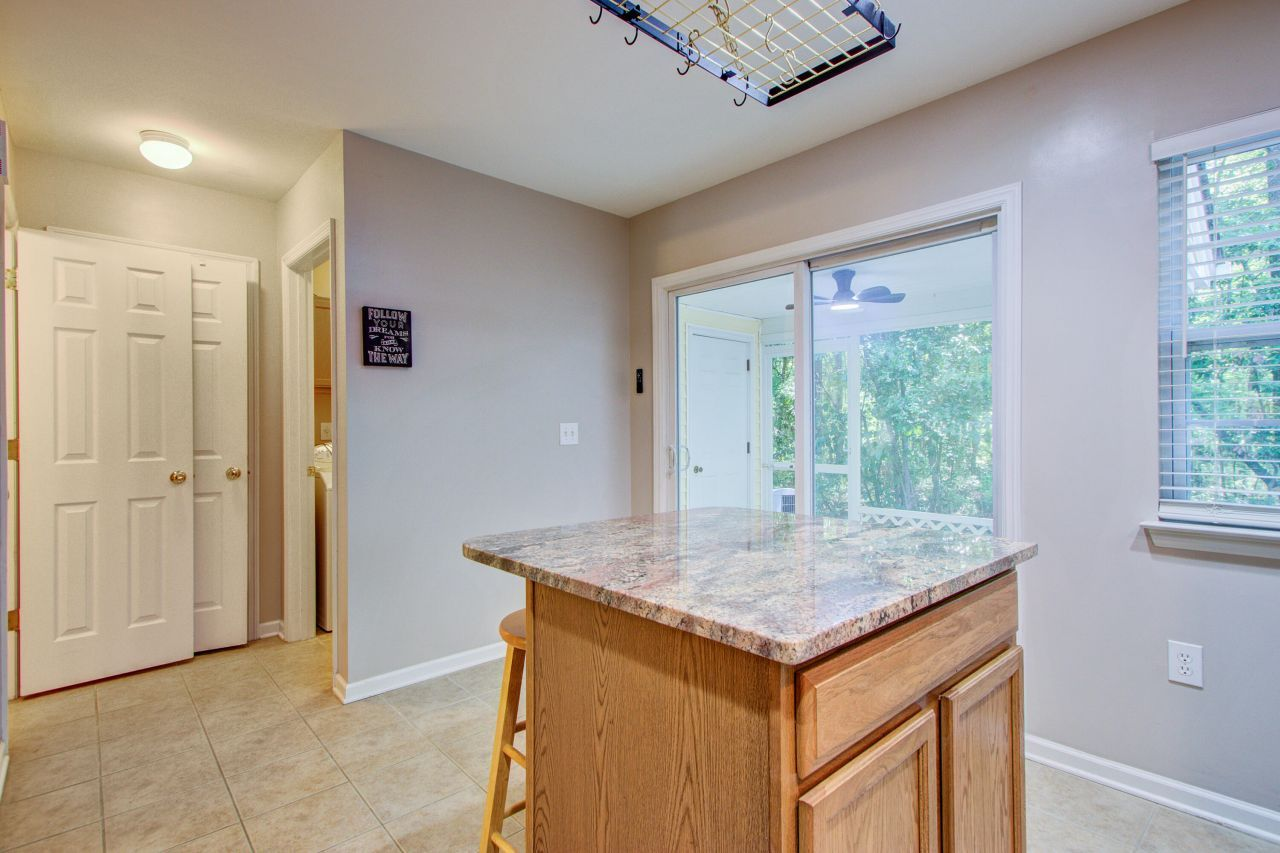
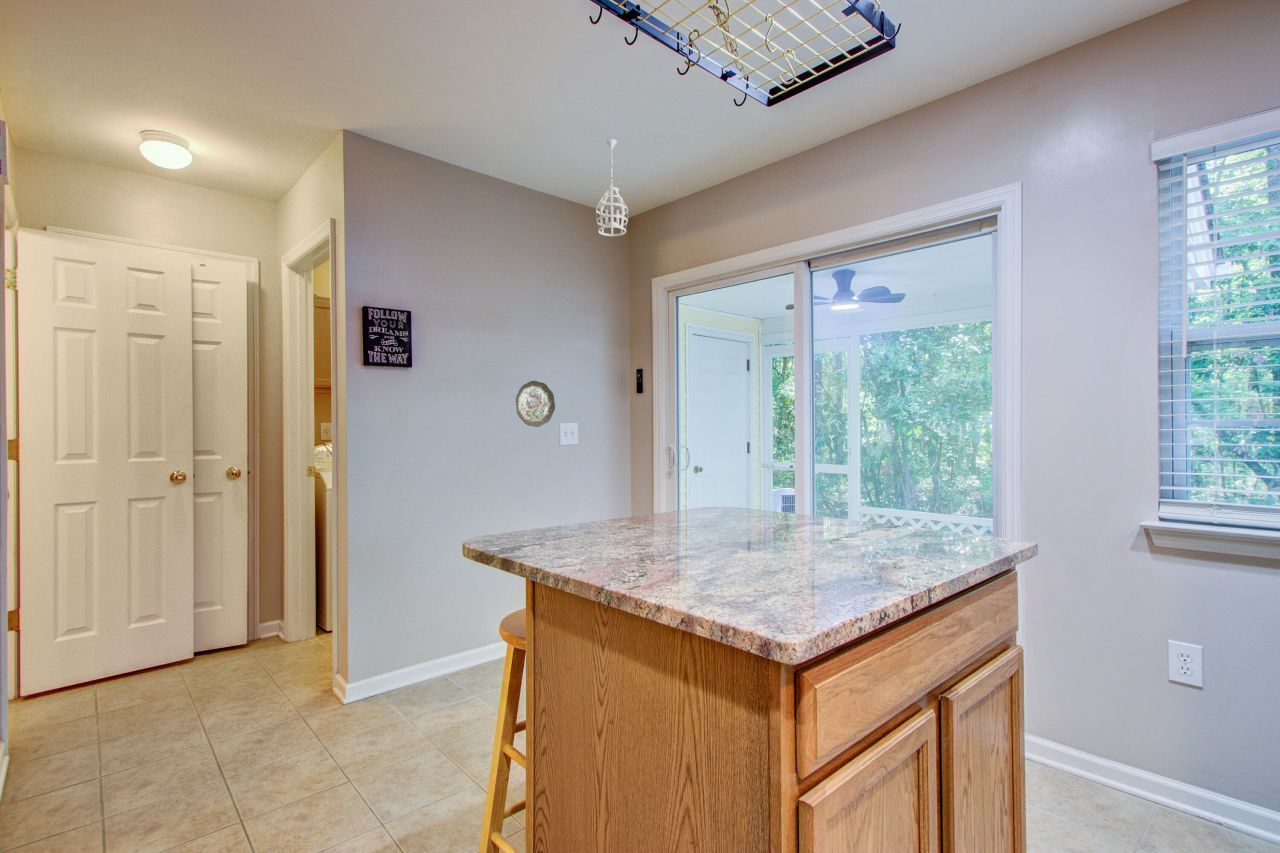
+ pendant light (611, 187)
+ decorative plate (534, 403)
